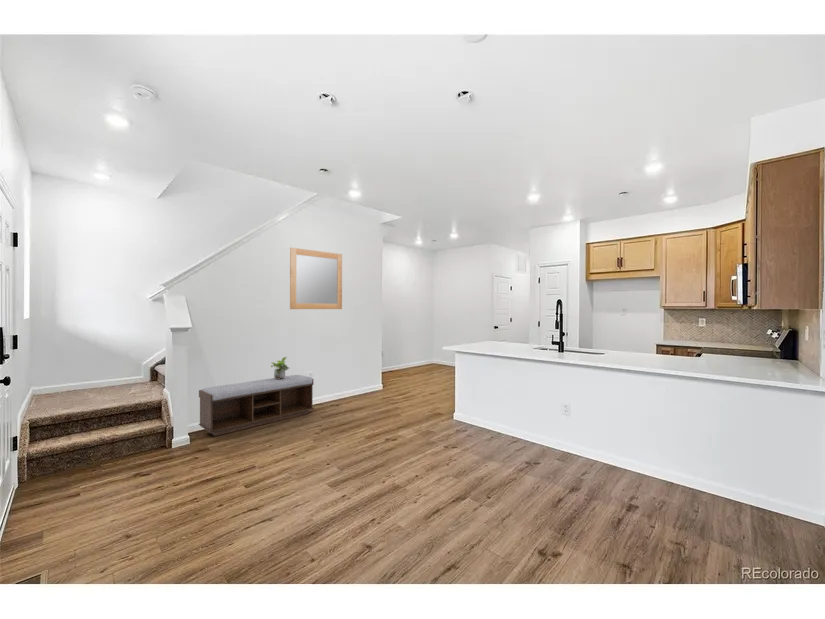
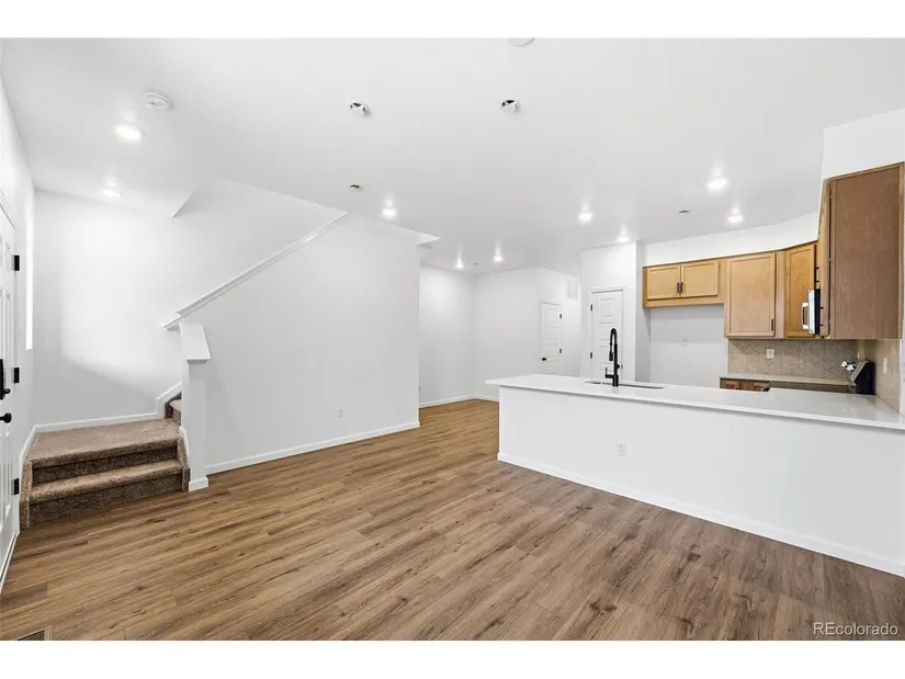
- potted plant (280, 368)
- home mirror (317, 280)
- bench (260, 401)
